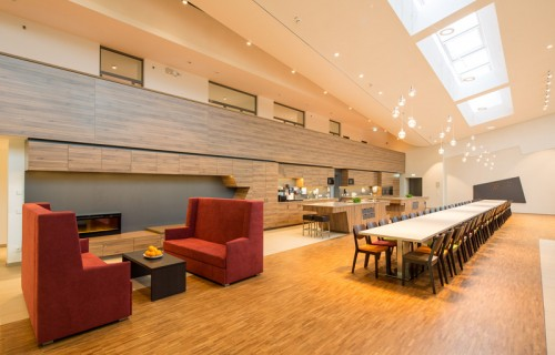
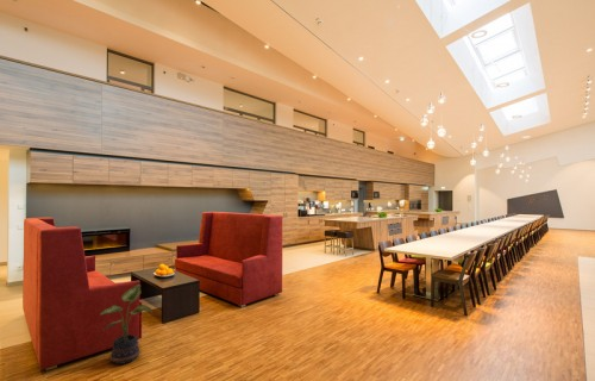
+ potted plant (127, 325)
